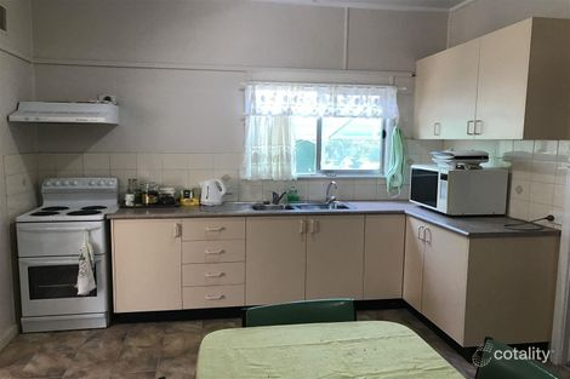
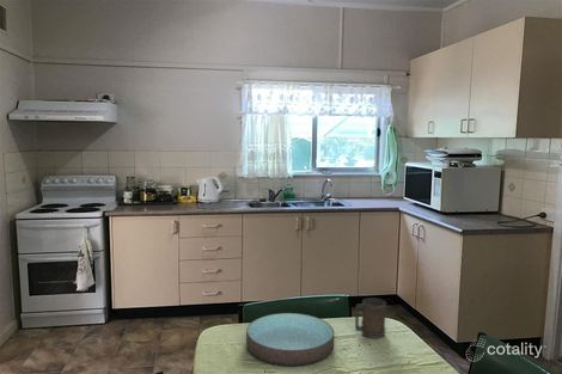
+ mug (369, 317)
+ bowl (289, 337)
